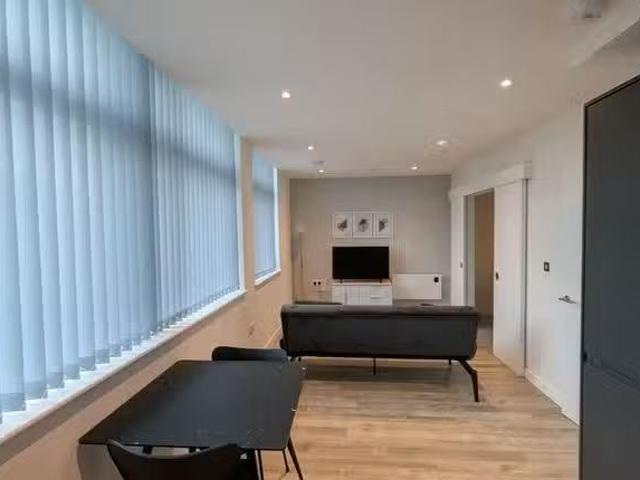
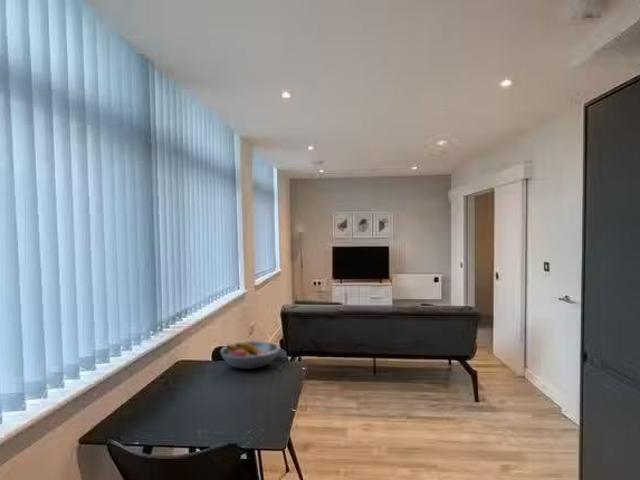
+ fruit bowl (250, 354)
